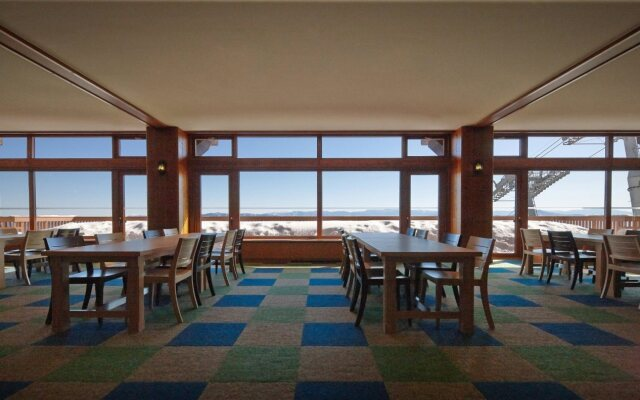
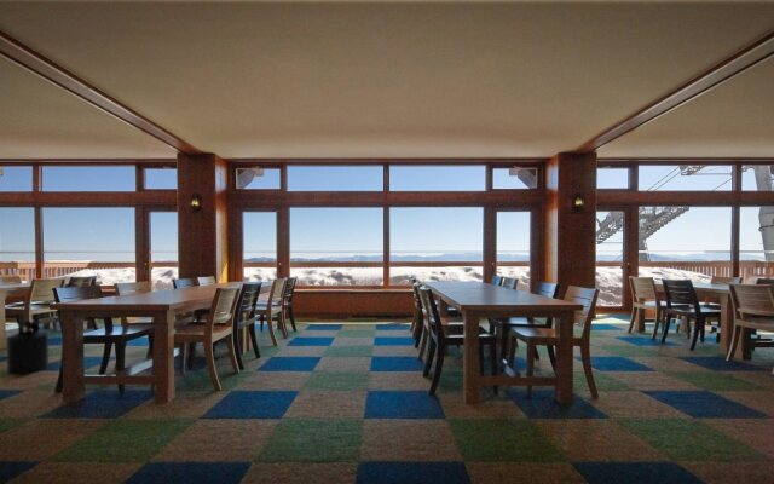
+ trash can (28, 345)
